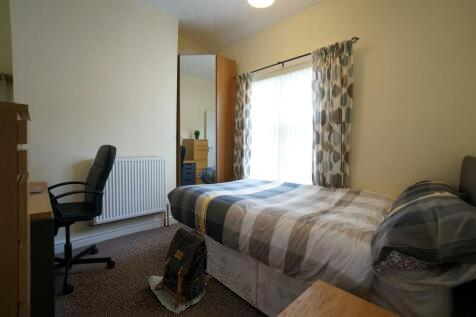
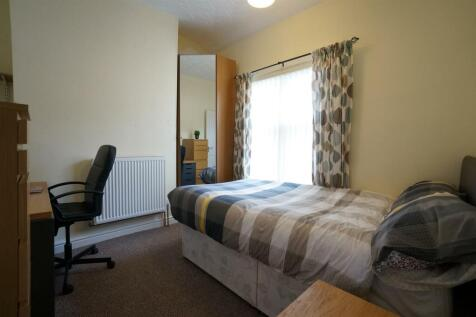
- backpack (182, 258)
